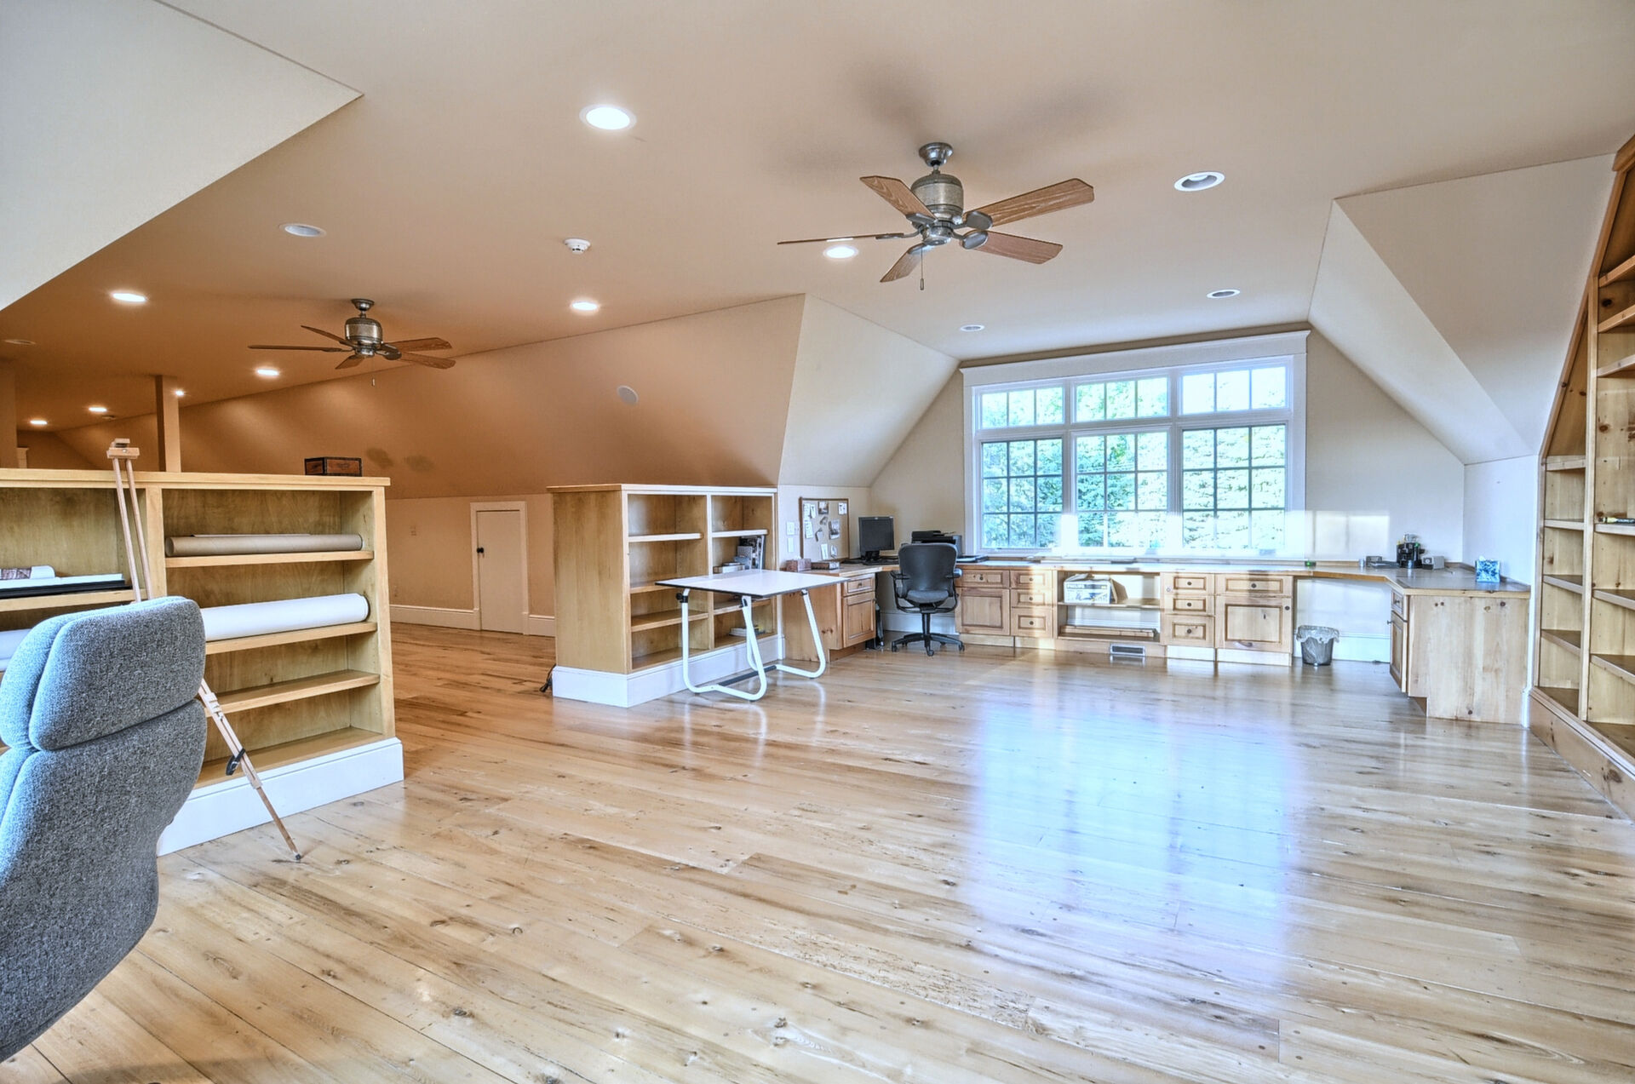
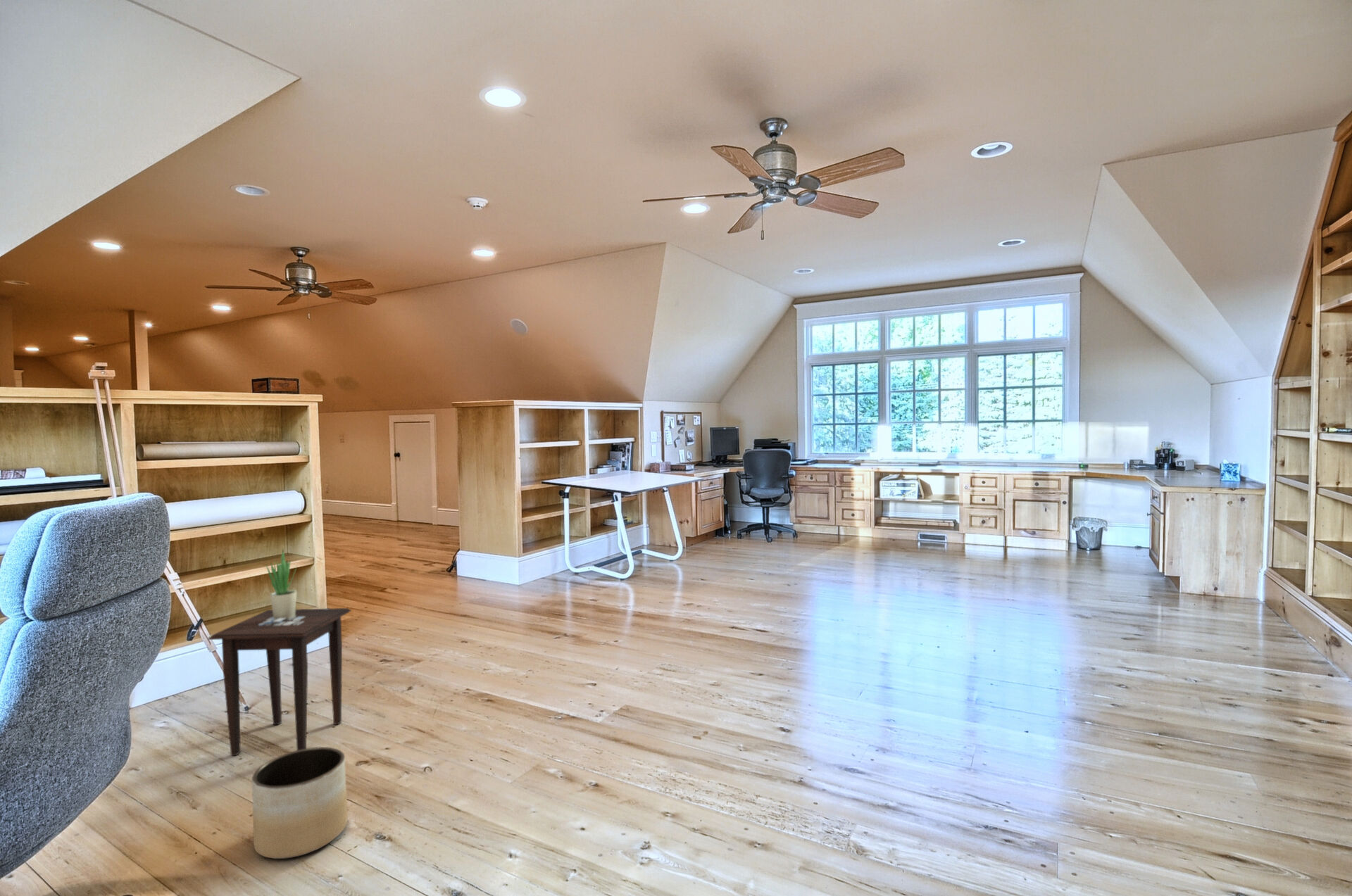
+ planter (301, 801)
+ side table (280, 678)
+ potted plant (280, 583)
